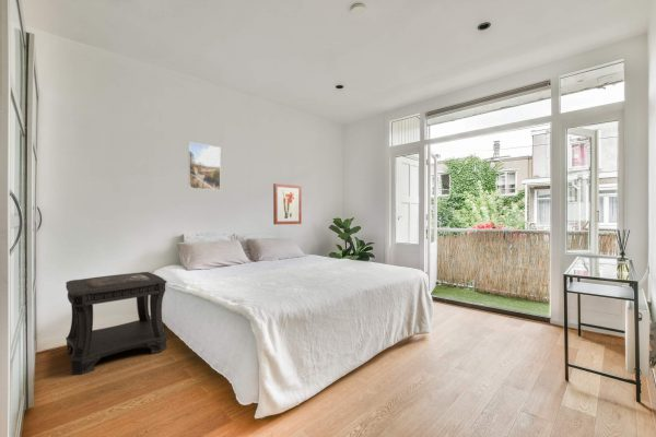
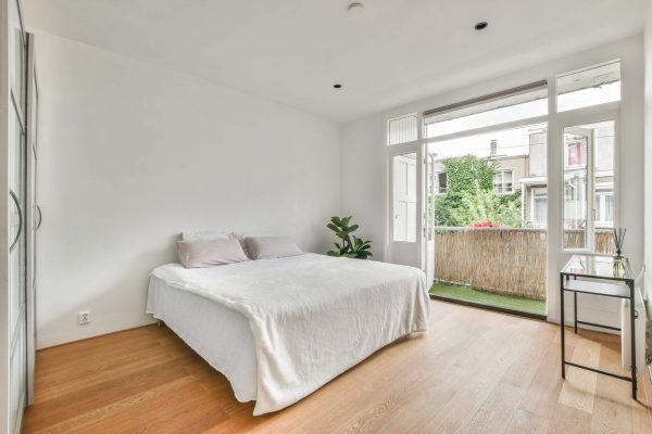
- side table (119, 324)
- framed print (204, 167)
- wall art (288, 204)
